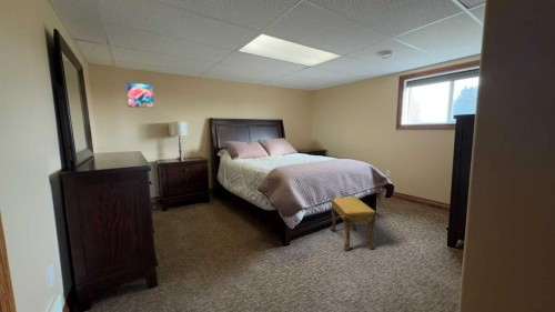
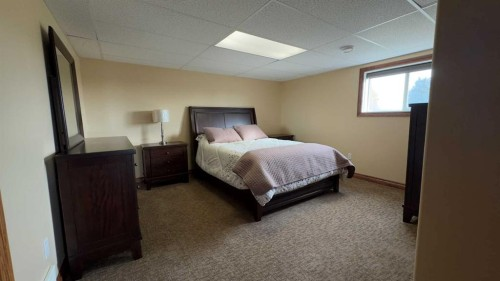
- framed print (140, 95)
- footstool (350, 220)
